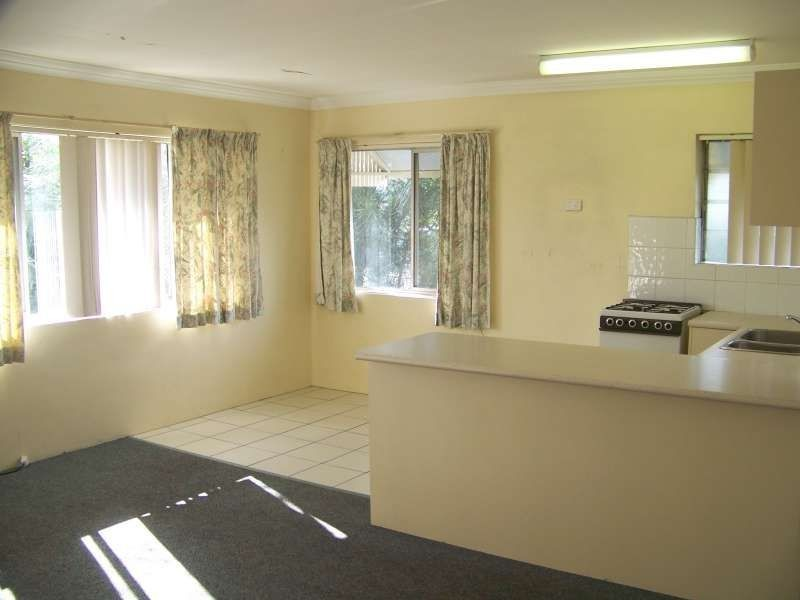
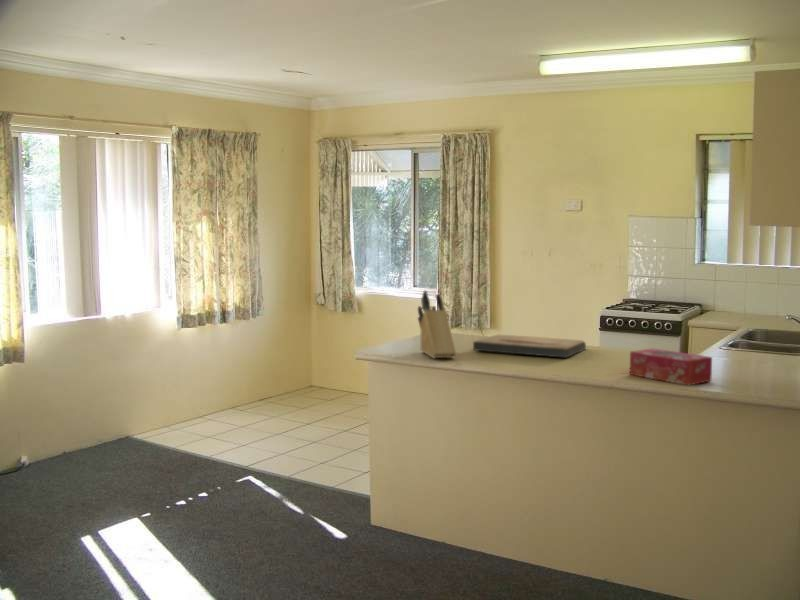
+ fish fossil (529, 345)
+ knife block (435, 323)
+ tissue box (669, 366)
